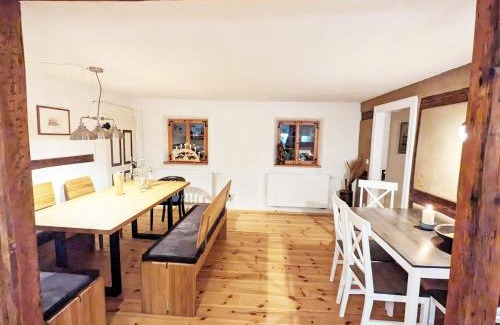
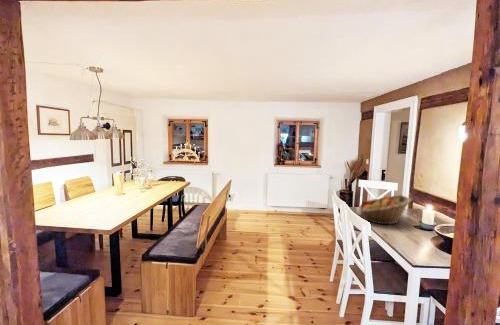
+ fruit basket (383, 207)
